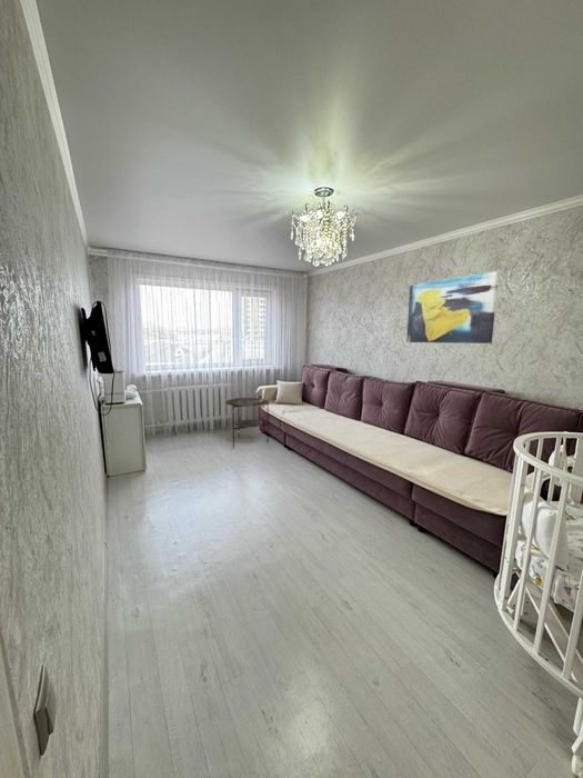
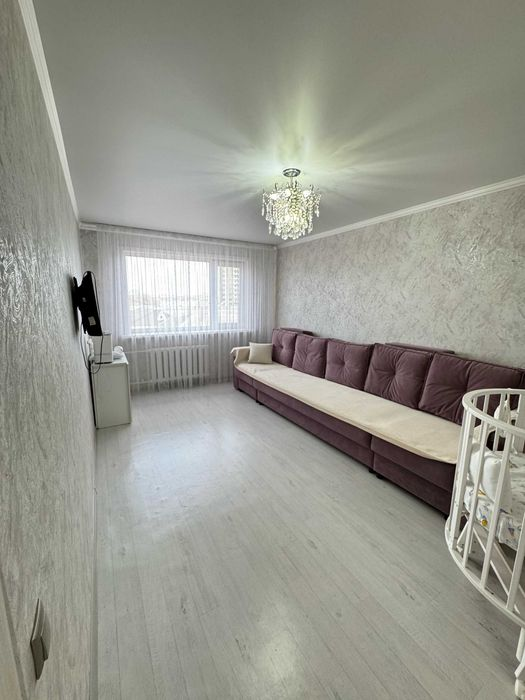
- side table (245, 421)
- wall art (446, 311)
